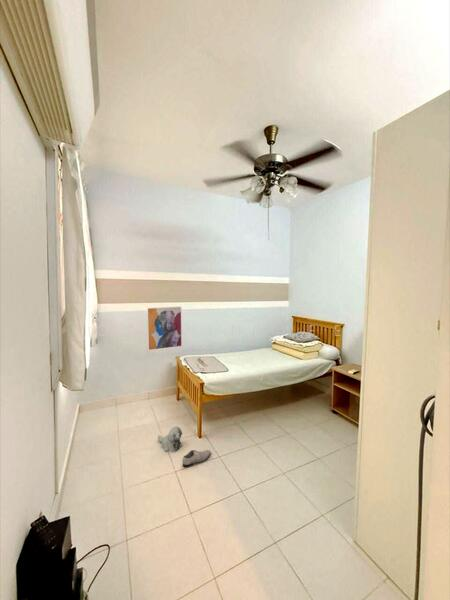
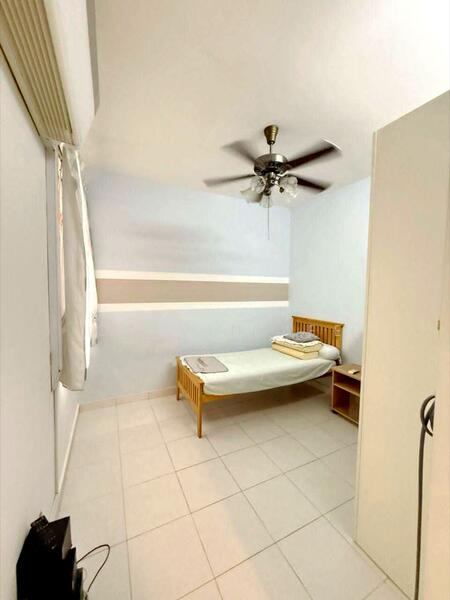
- wall art (165, 327)
- plush toy (170, 434)
- shoe (197, 454)
